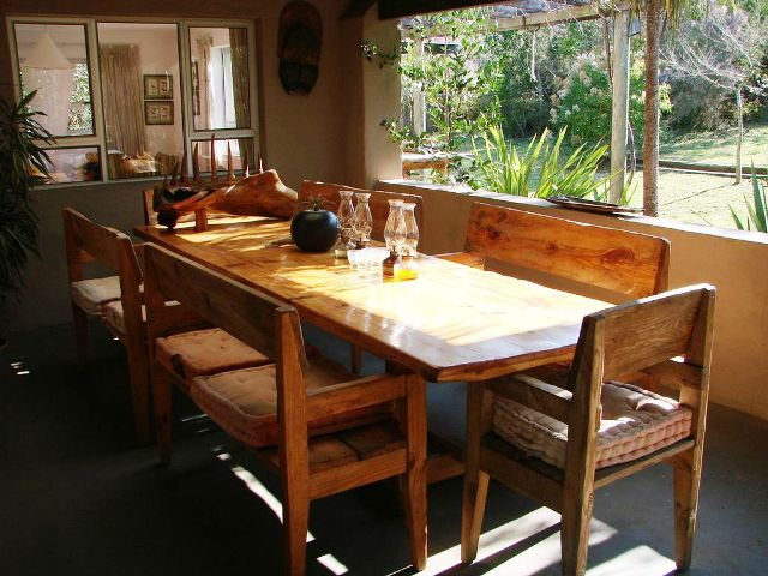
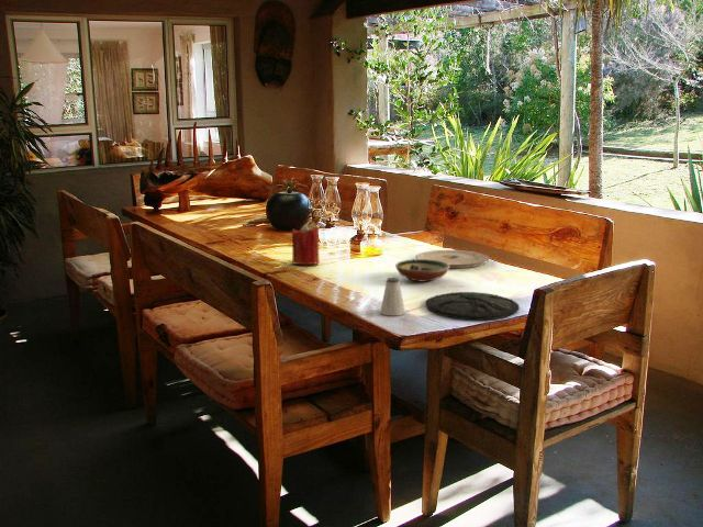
+ decorative bowl (422, 271)
+ plate (471, 300)
+ plate (451, 258)
+ candle (305, 243)
+ saltshaker (392, 295)
